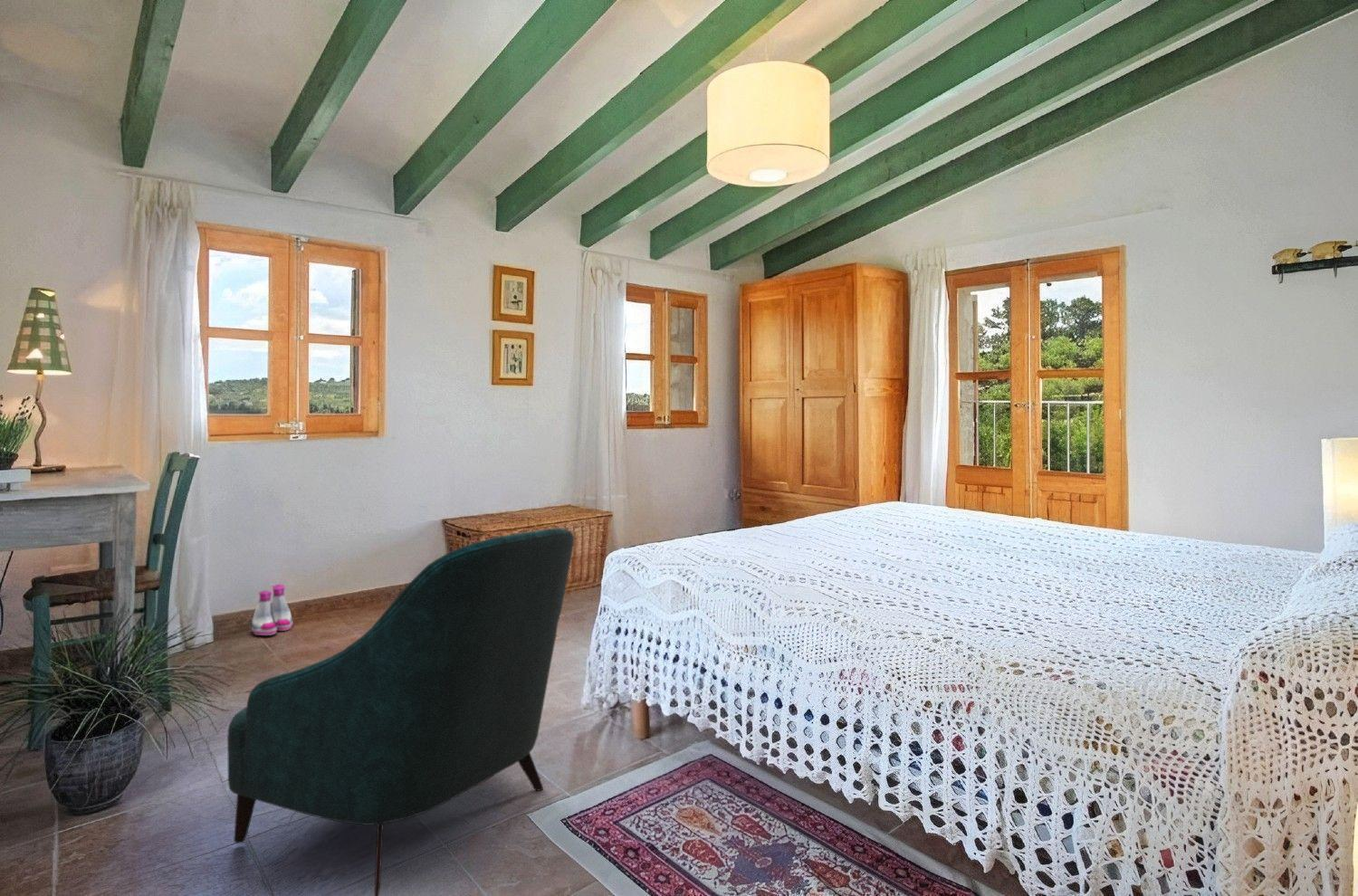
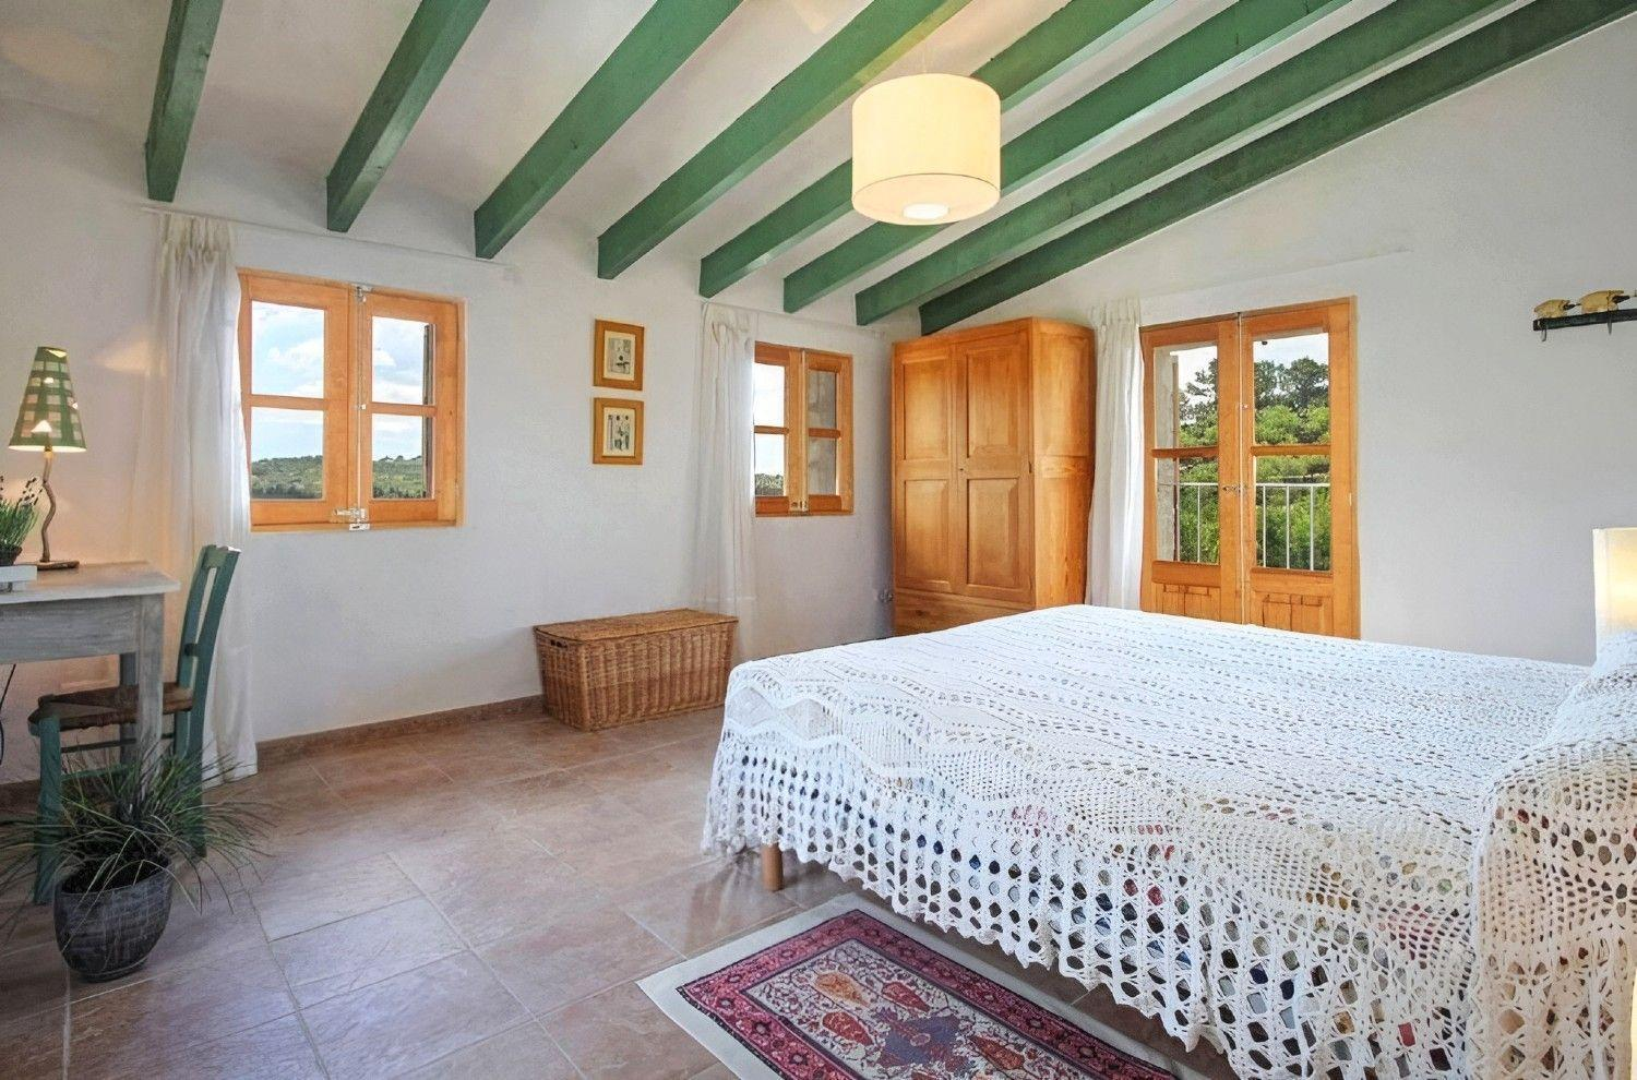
- boots (273, 607)
- armchair (410, 670)
